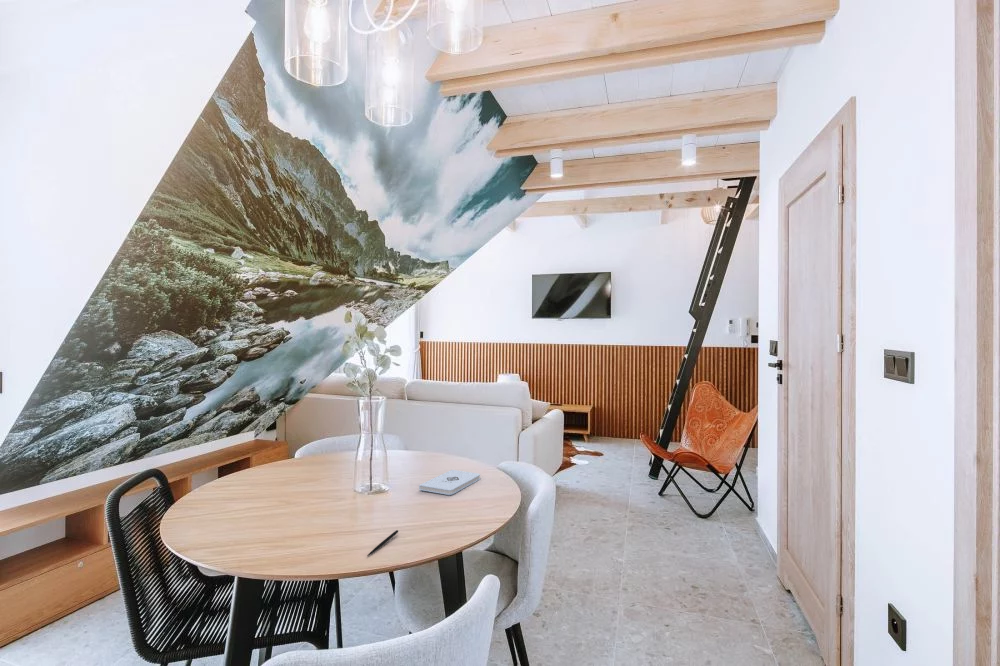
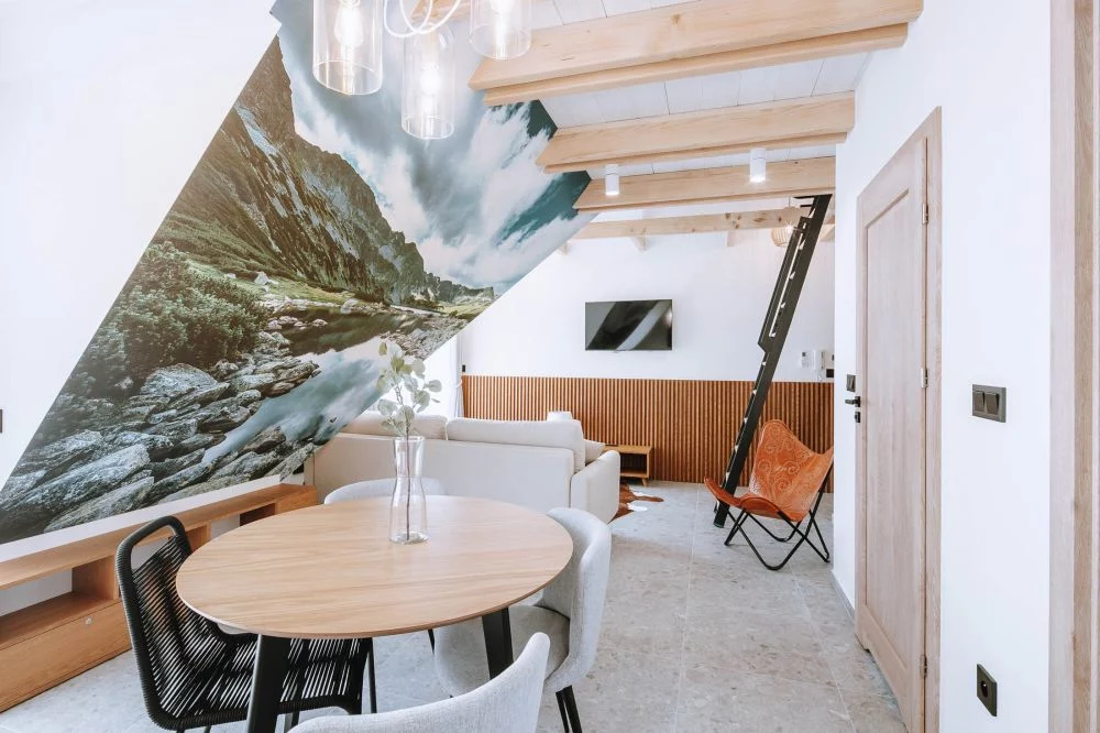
- notepad (451, 481)
- pen (382, 542)
